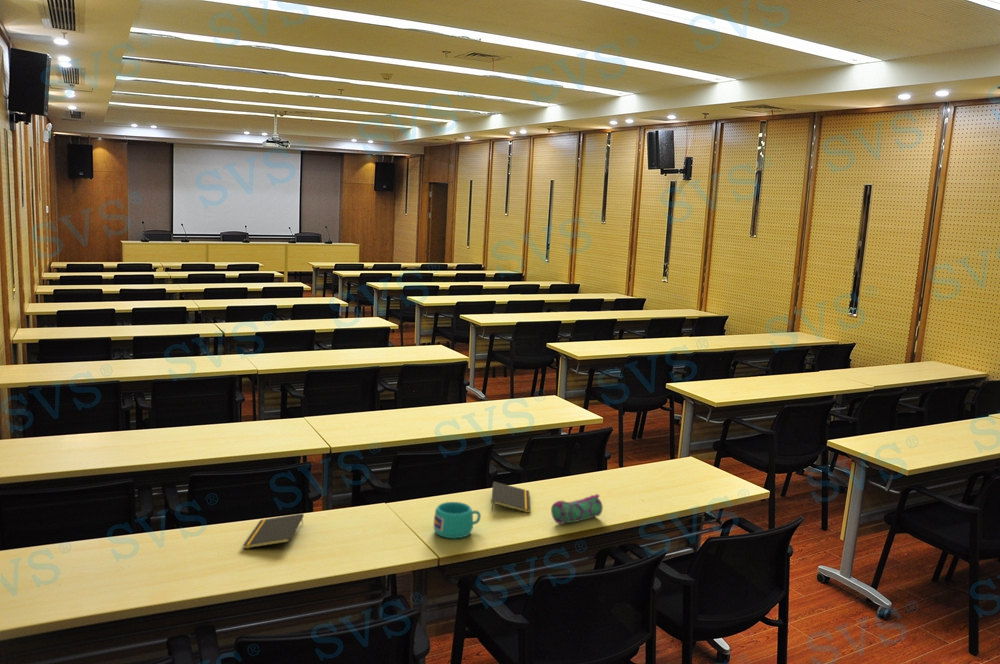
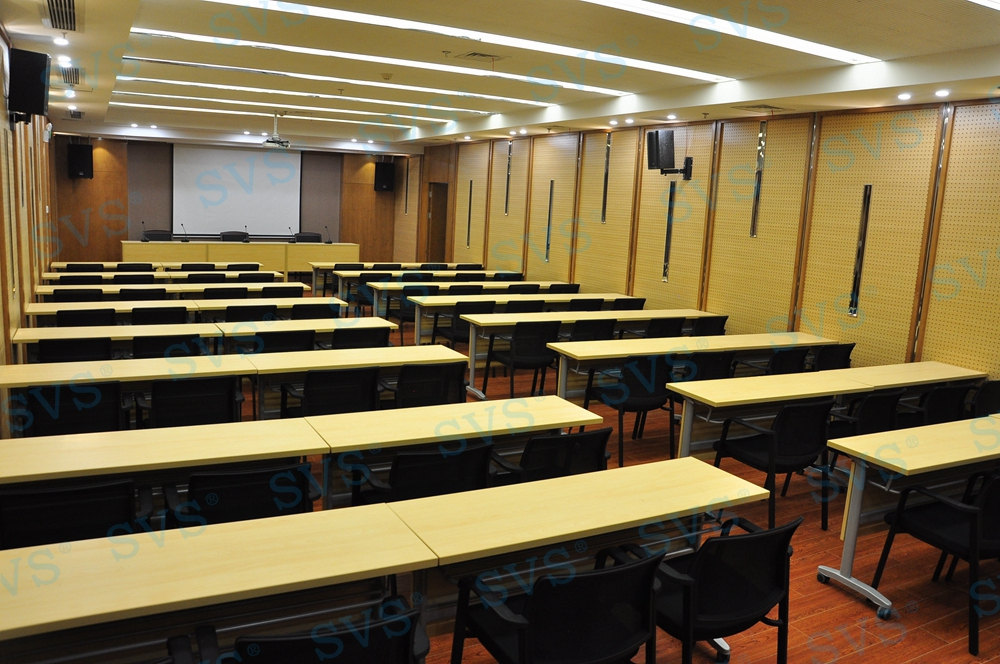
- notepad (510, 496)
- pencil case (577, 508)
- notepad (274, 530)
- cup (458, 519)
